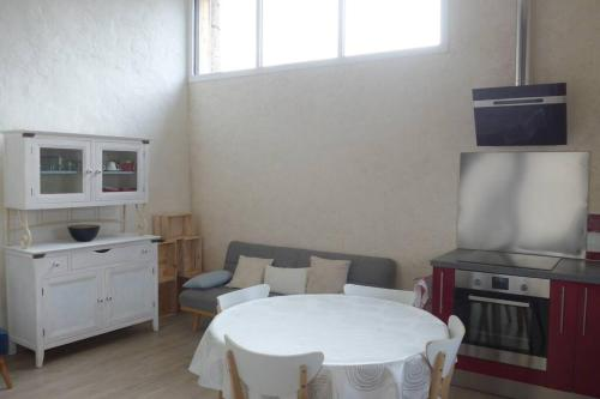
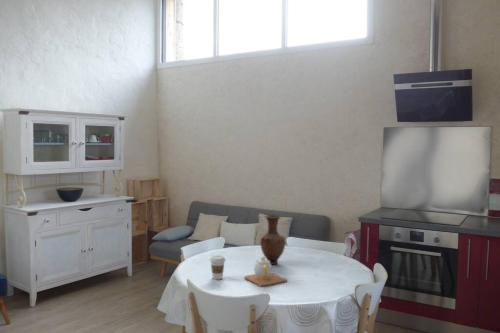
+ coffee cup (217, 267)
+ vase (272, 239)
+ teapot (265, 267)
